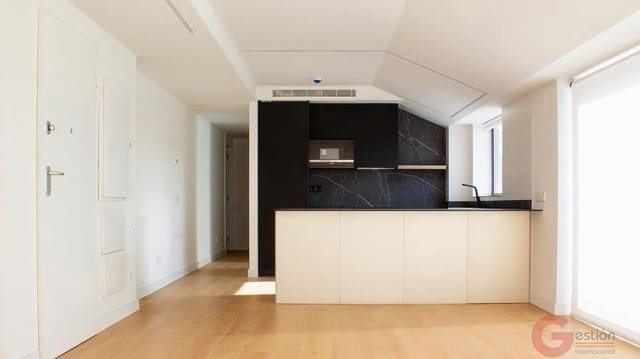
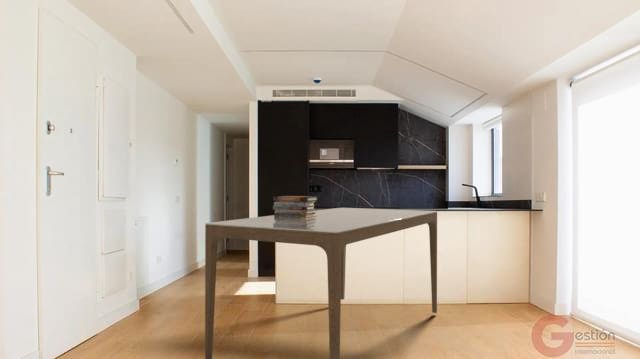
+ dining table (339, 274)
+ book stack (294, 206)
